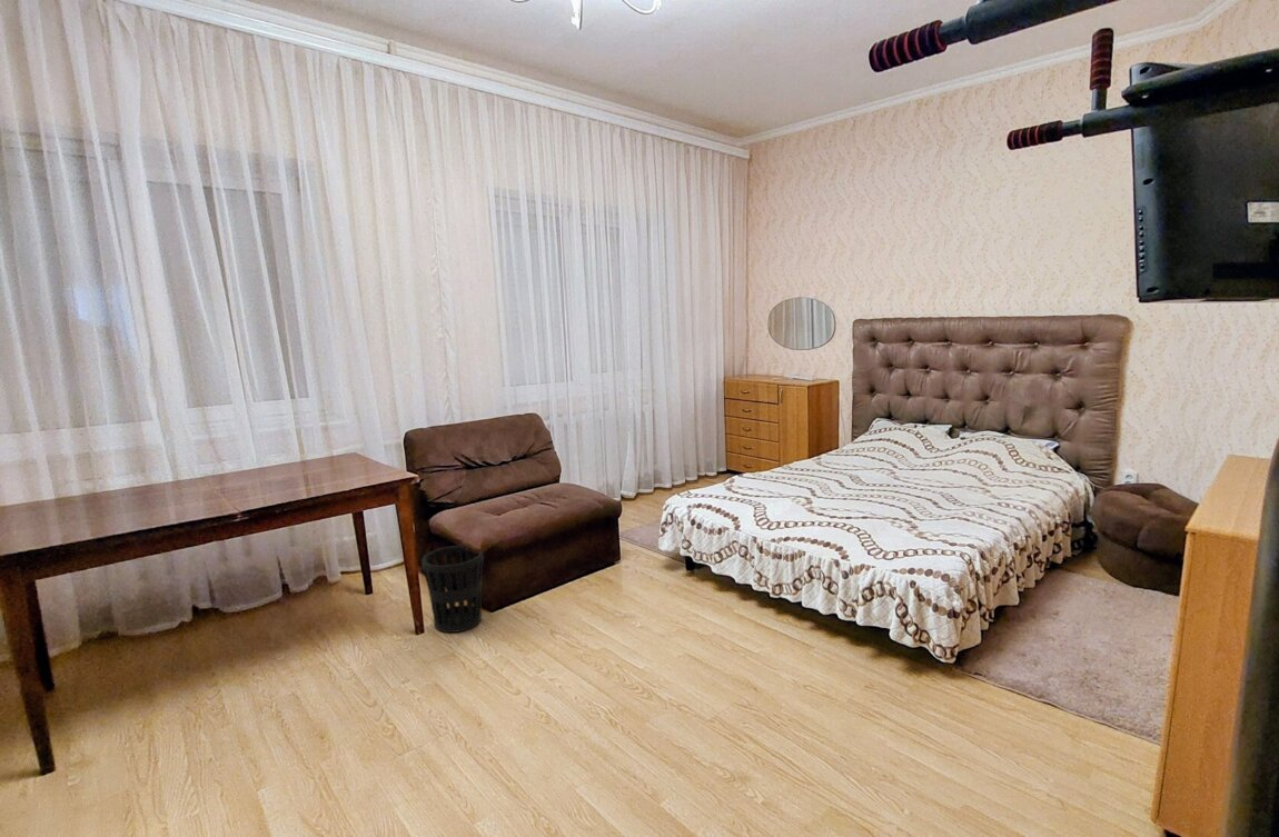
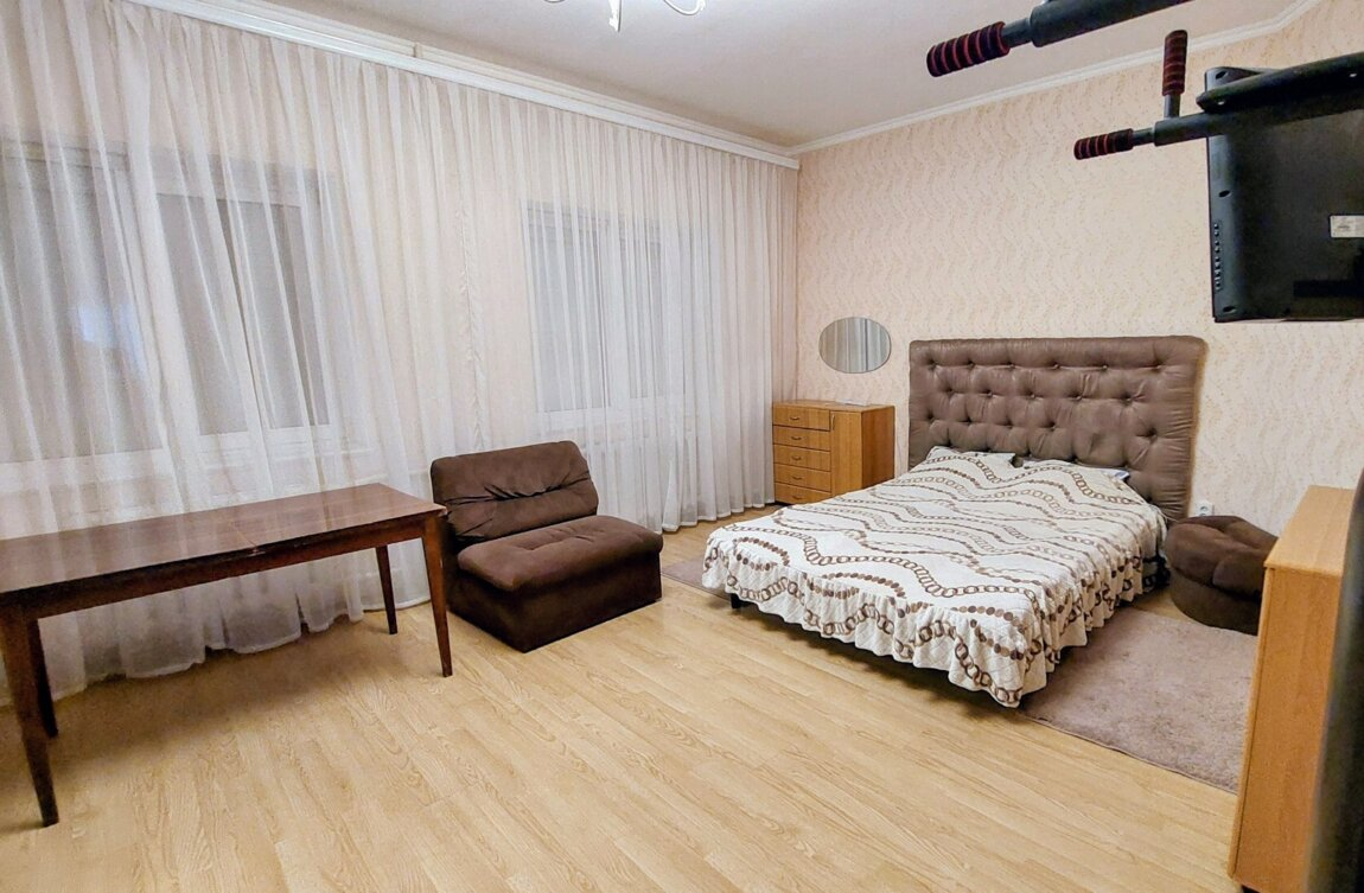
- wastebasket (457, 588)
